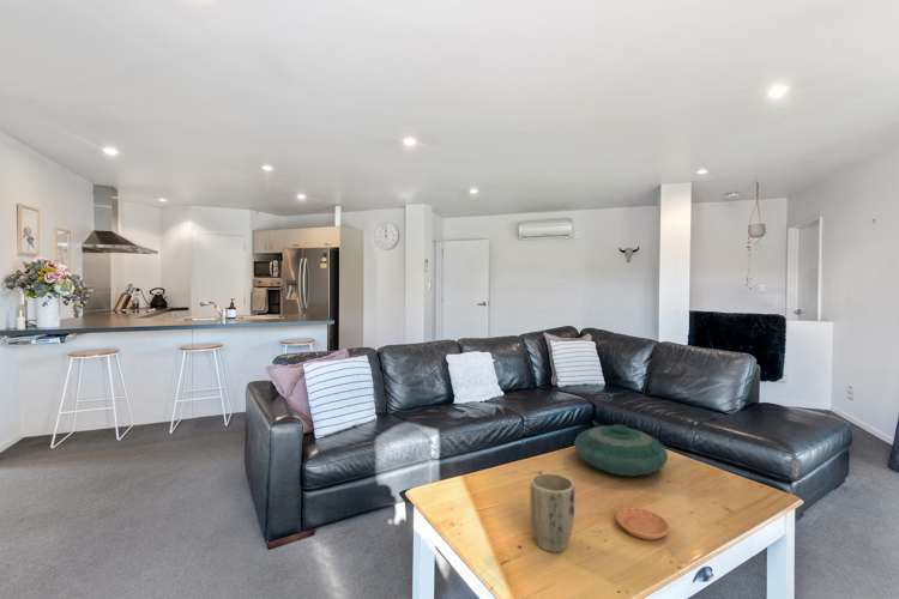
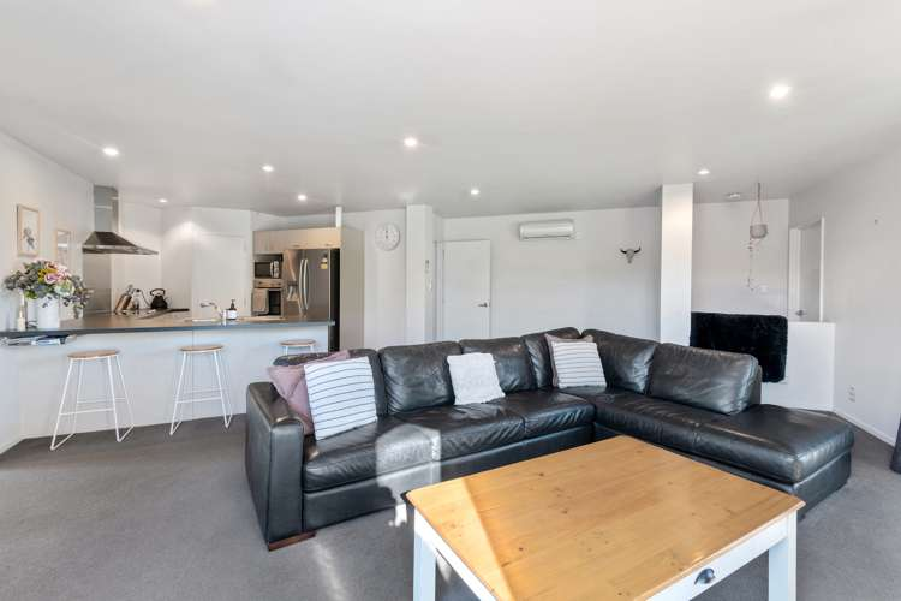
- saucer (641, 524)
- decorative bowl (619, 444)
- plant pot (551, 512)
